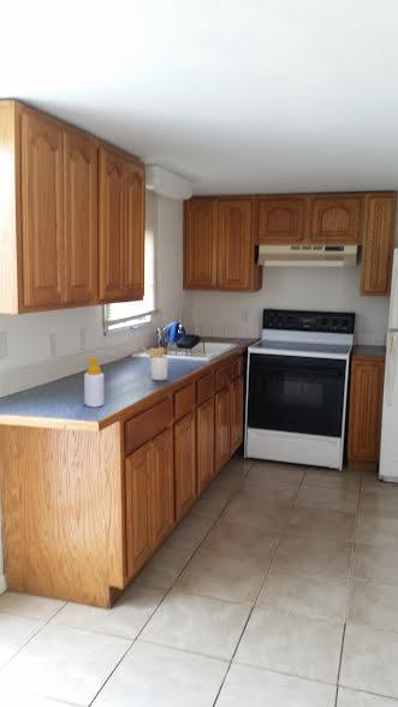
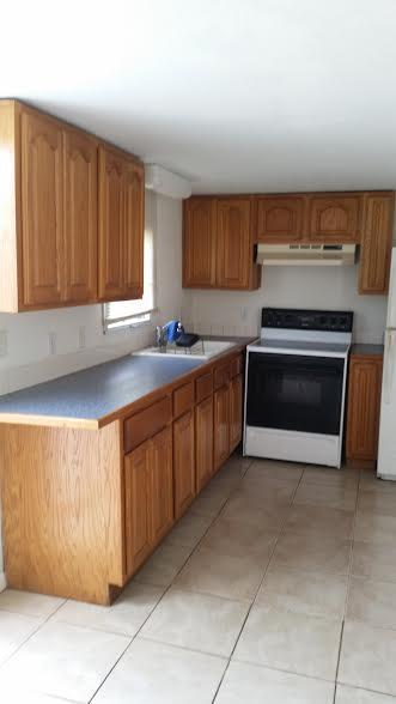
- utensil holder (154, 362)
- soap bottle (94, 380)
